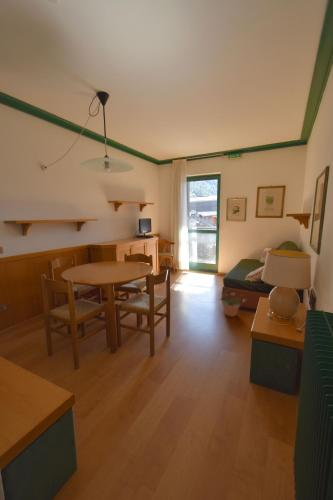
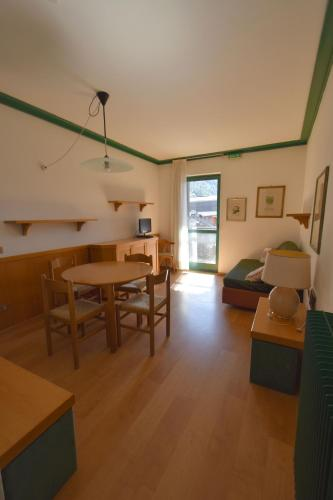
- potted plant (233, 303)
